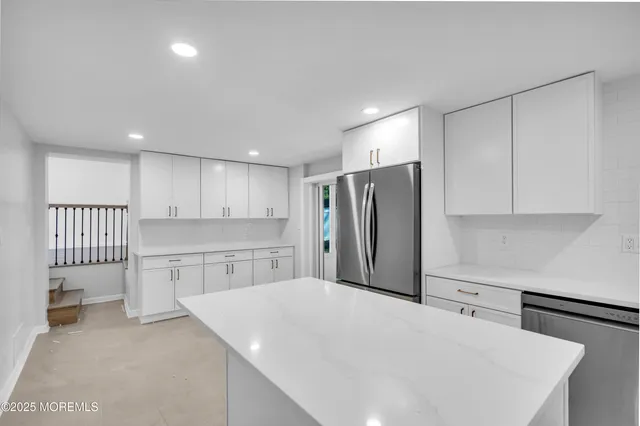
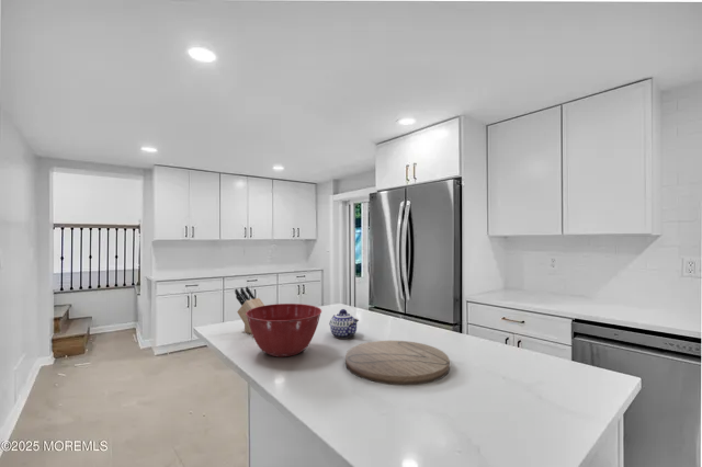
+ knife block (254, 307)
+ cutting board (396, 360)
+ teapot (343, 322)
+ mixing bowl (284, 330)
